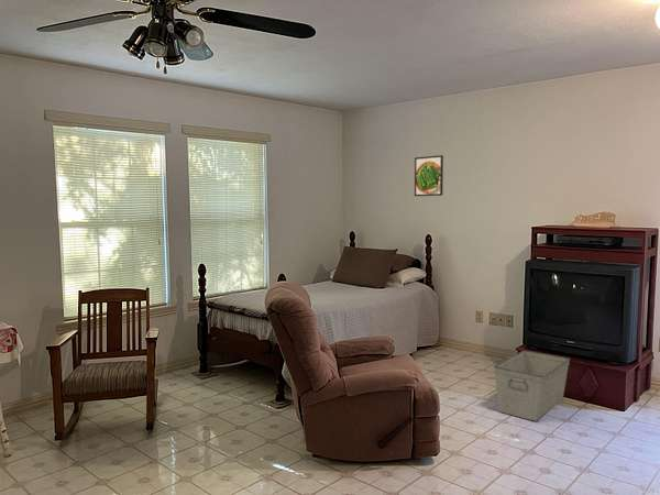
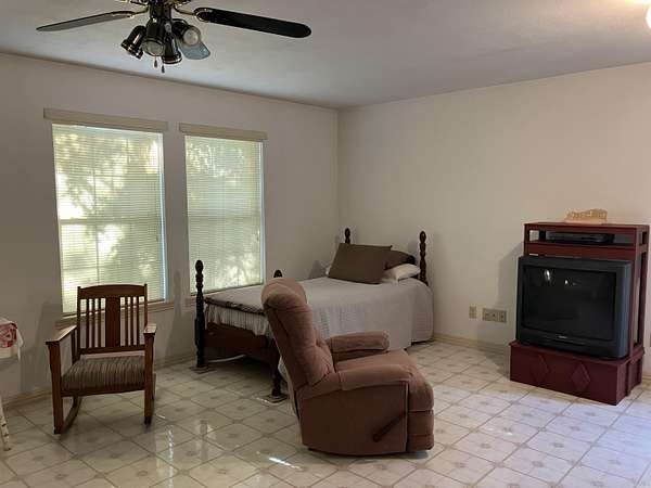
- storage bin (531, 383)
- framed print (428, 176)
